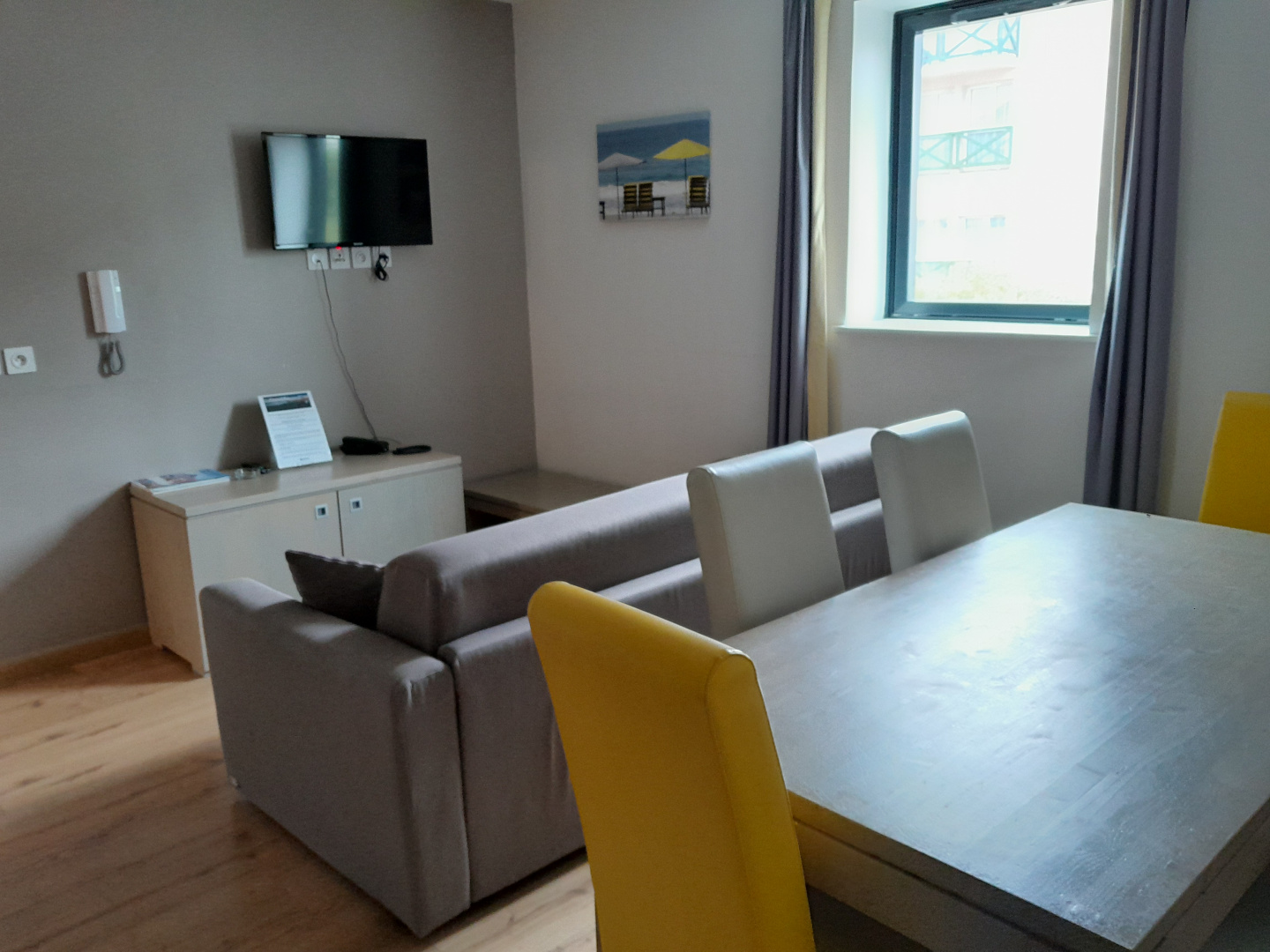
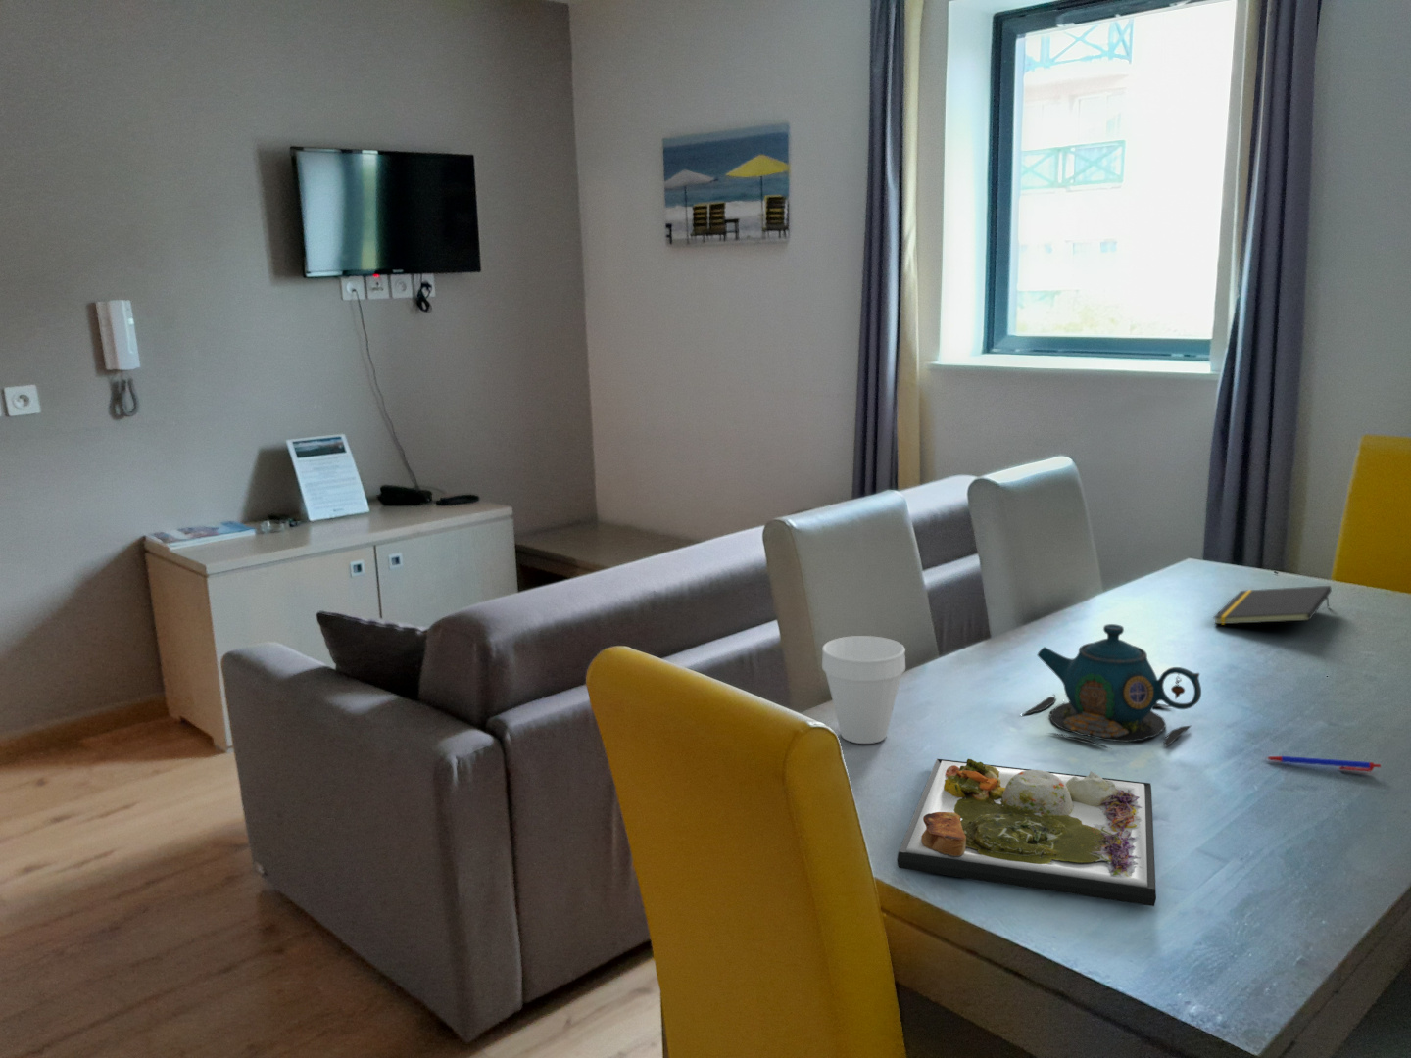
+ cup (863, 690)
+ dinner plate (1032, 812)
+ teapot (1112, 673)
+ pen (1322, 761)
+ notepad (1273, 605)
